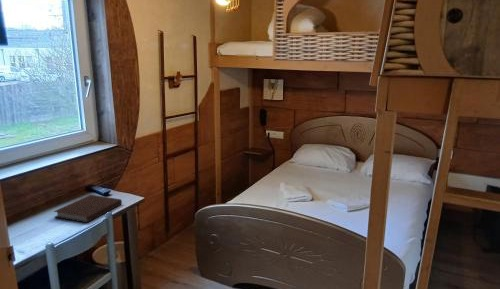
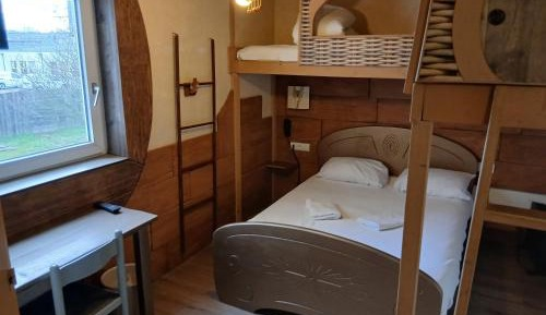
- notebook (89, 207)
